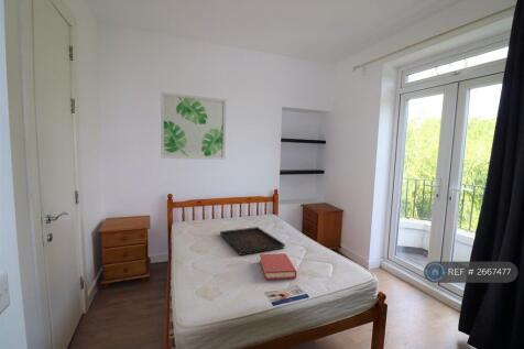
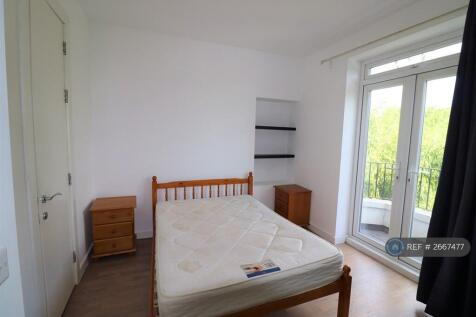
- hardback book (276, 265)
- wall art (194, 128)
- serving tray (250, 239)
